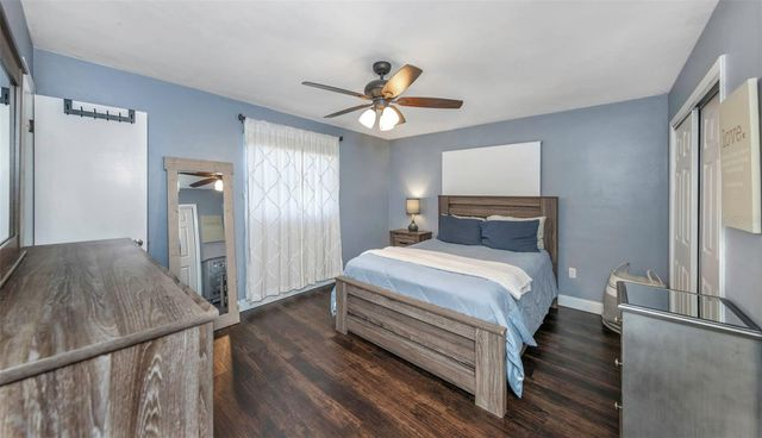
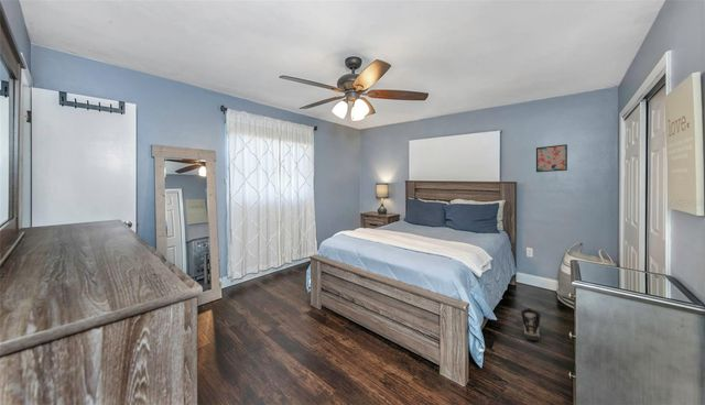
+ shoe (530, 324)
+ wall art (551, 158)
